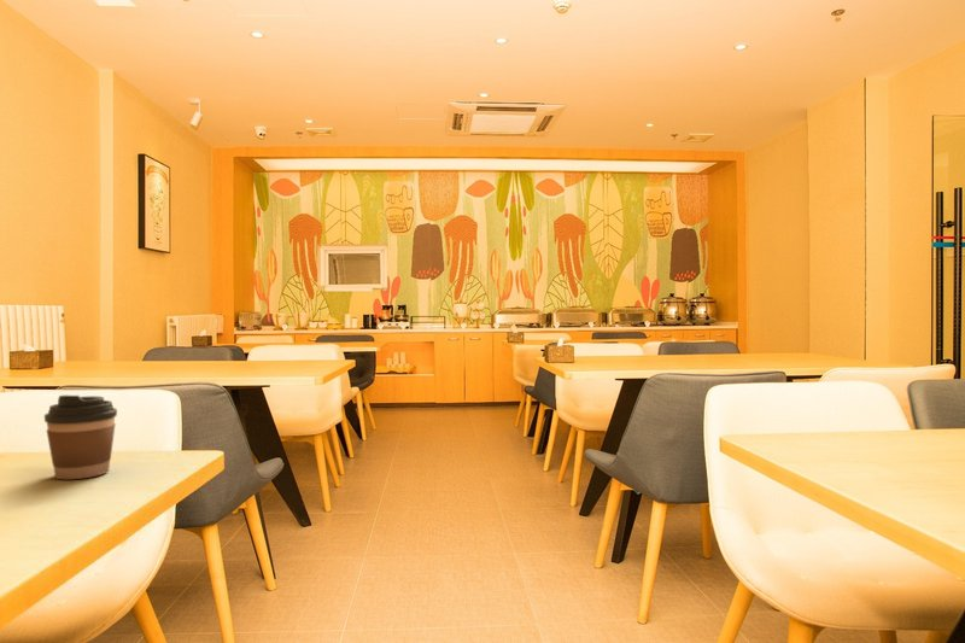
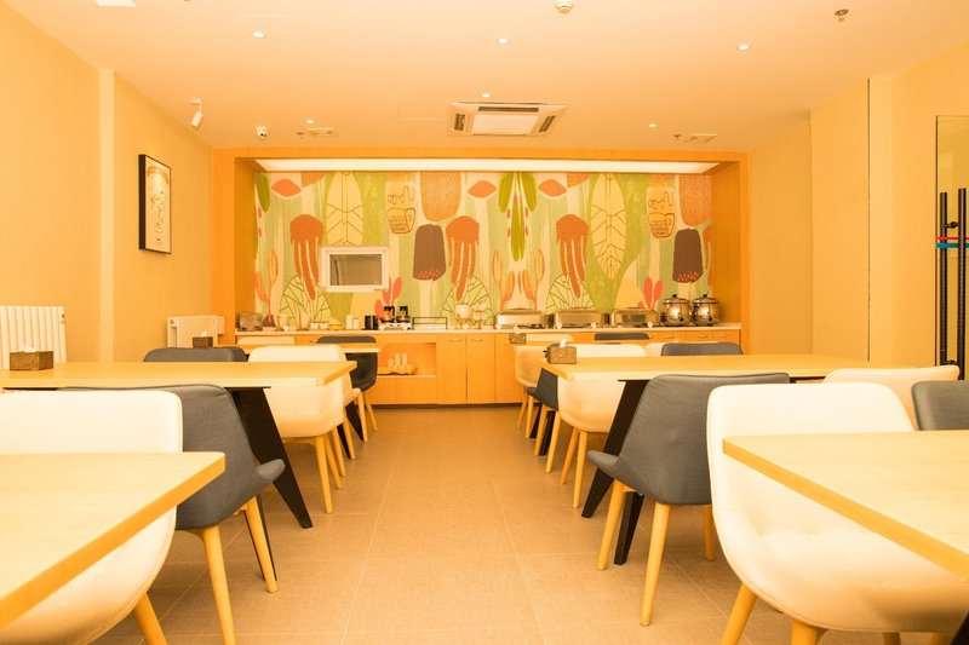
- coffee cup (81, 433)
